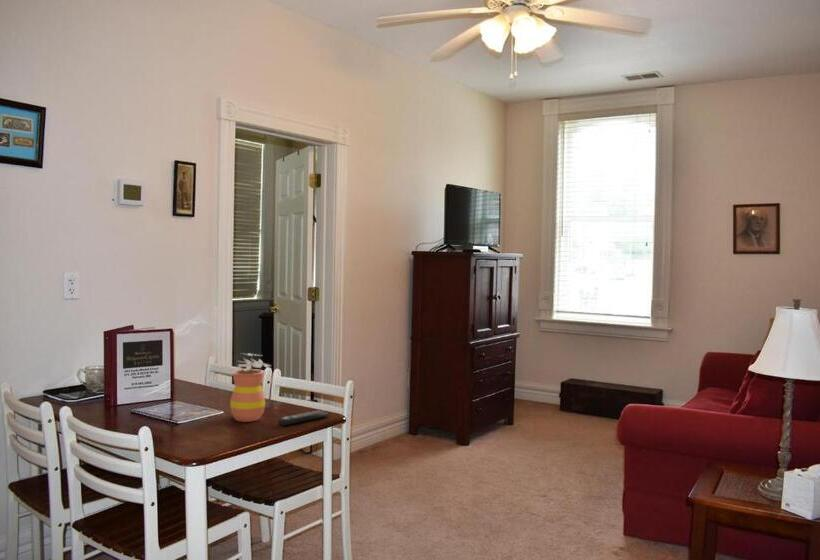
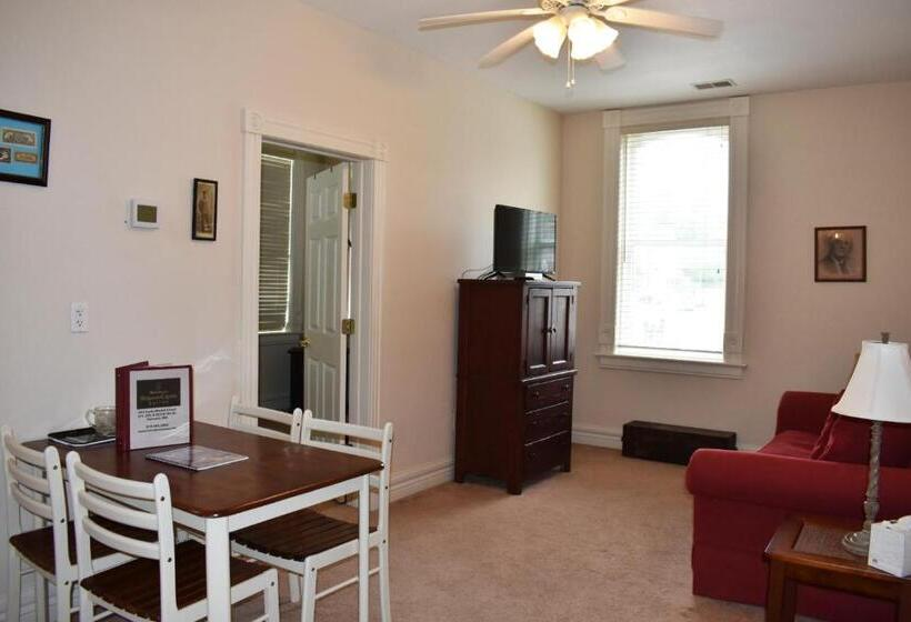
- flowerpot (249, 386)
- remote control (304, 417)
